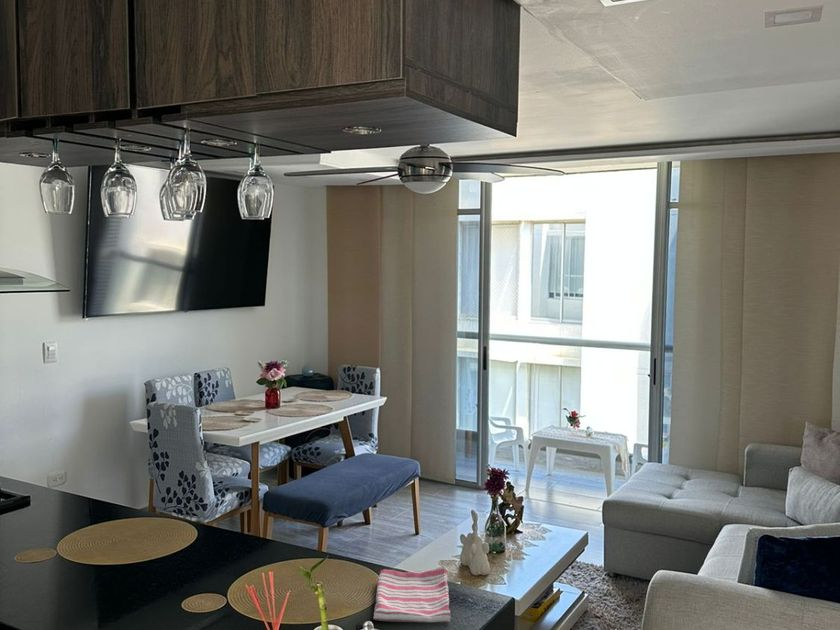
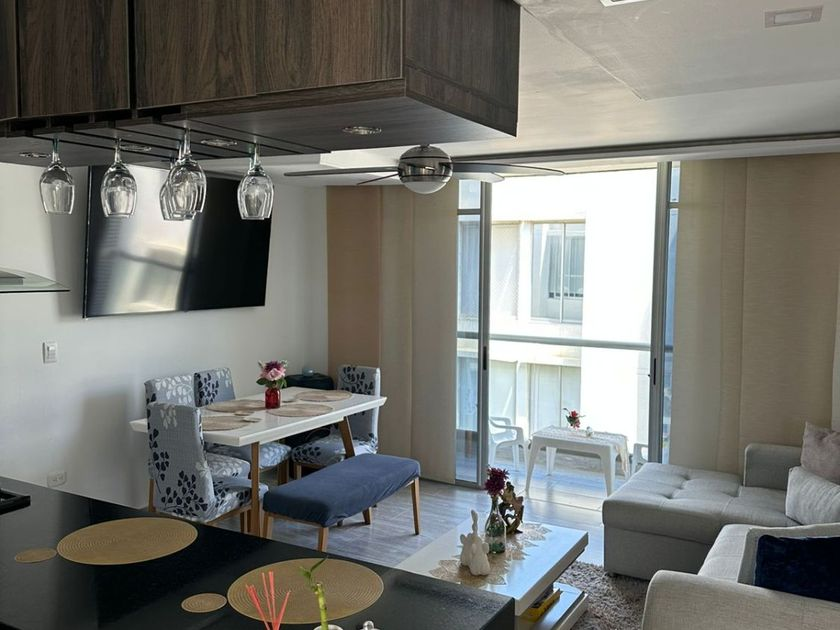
- dish towel (412, 593)
